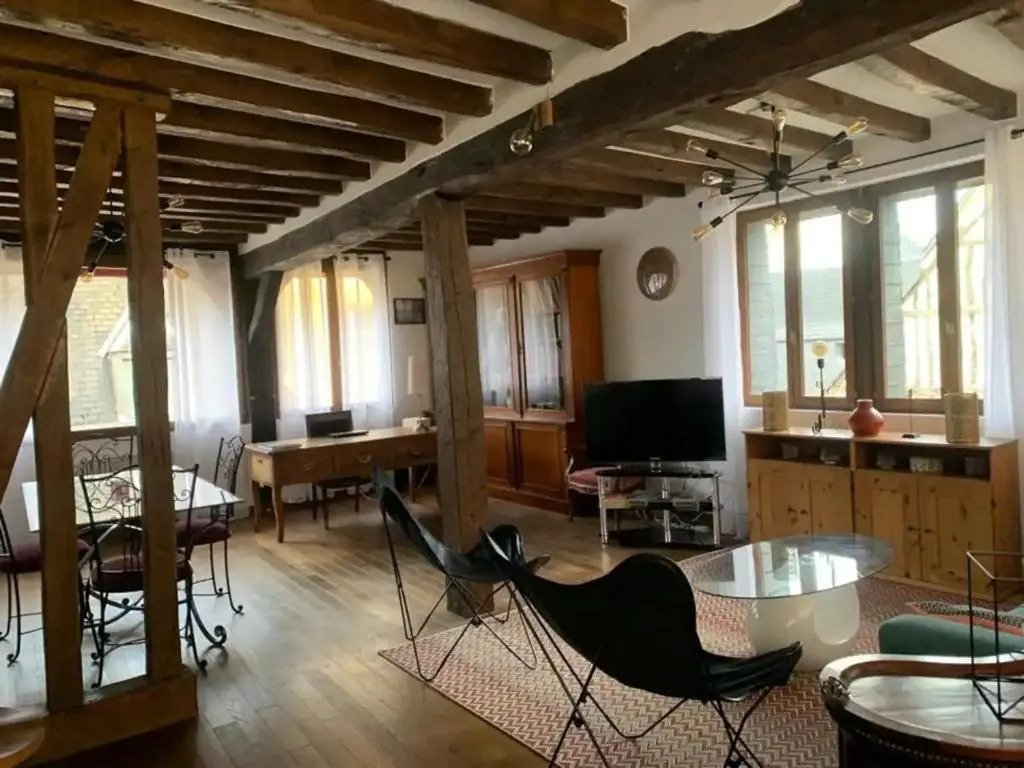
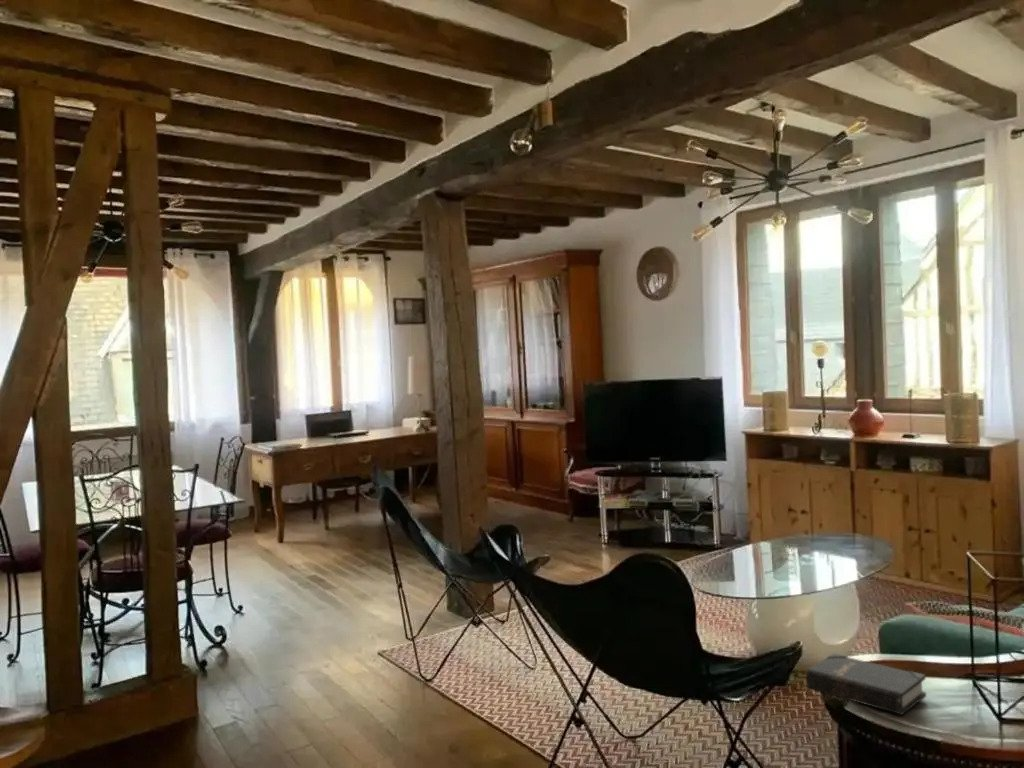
+ hardback book (864, 682)
